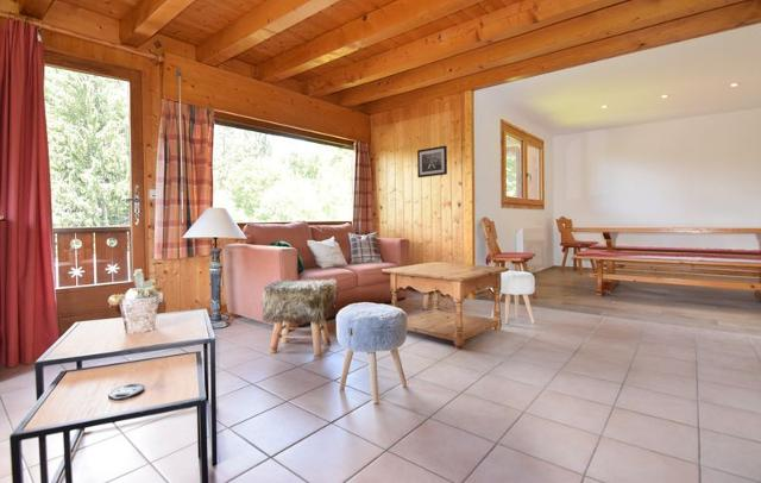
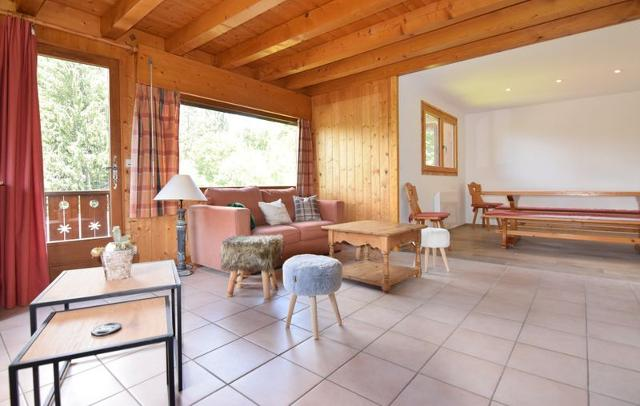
- wall art (432, 162)
